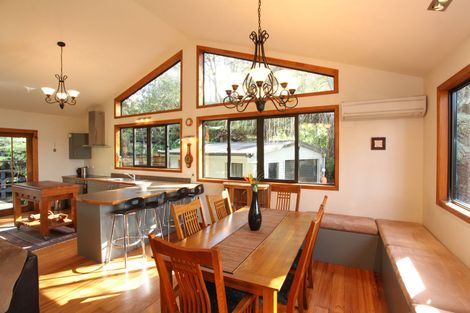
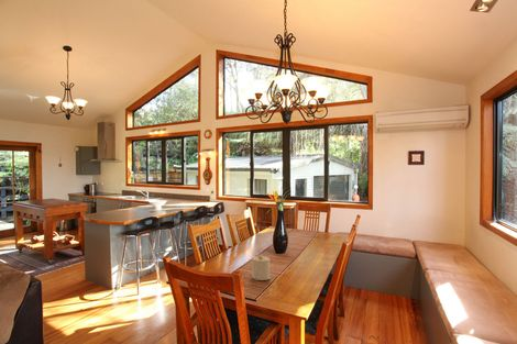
+ candle (261, 266)
